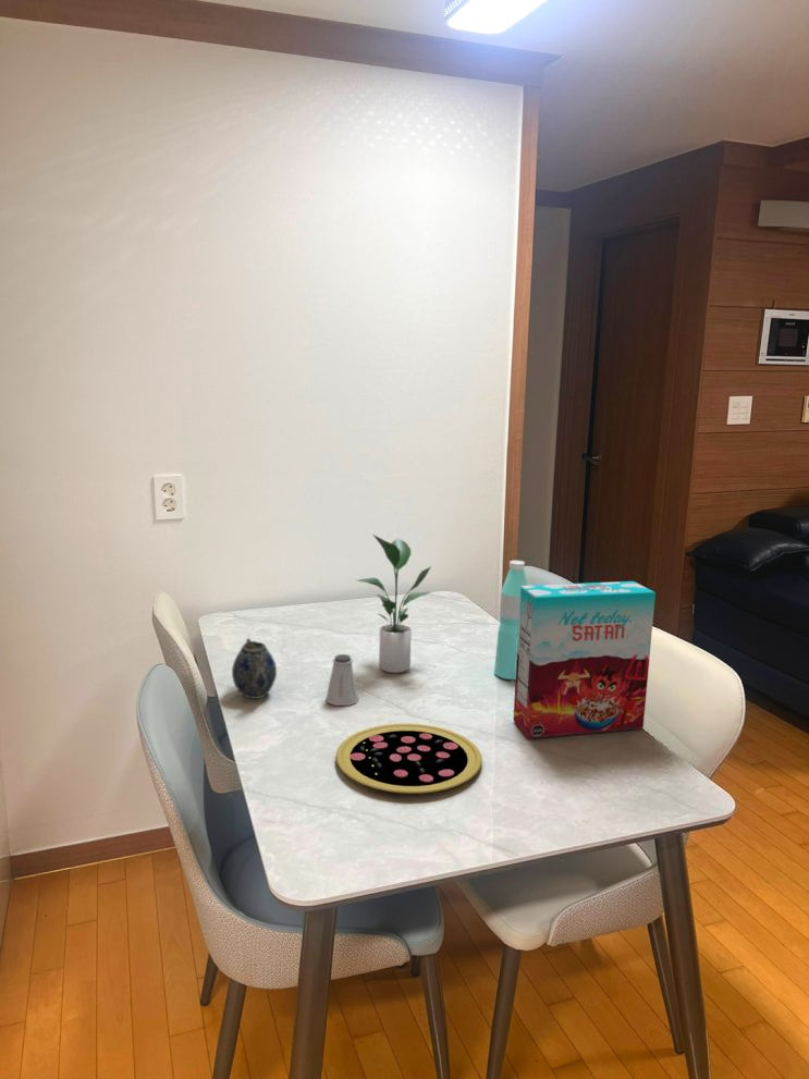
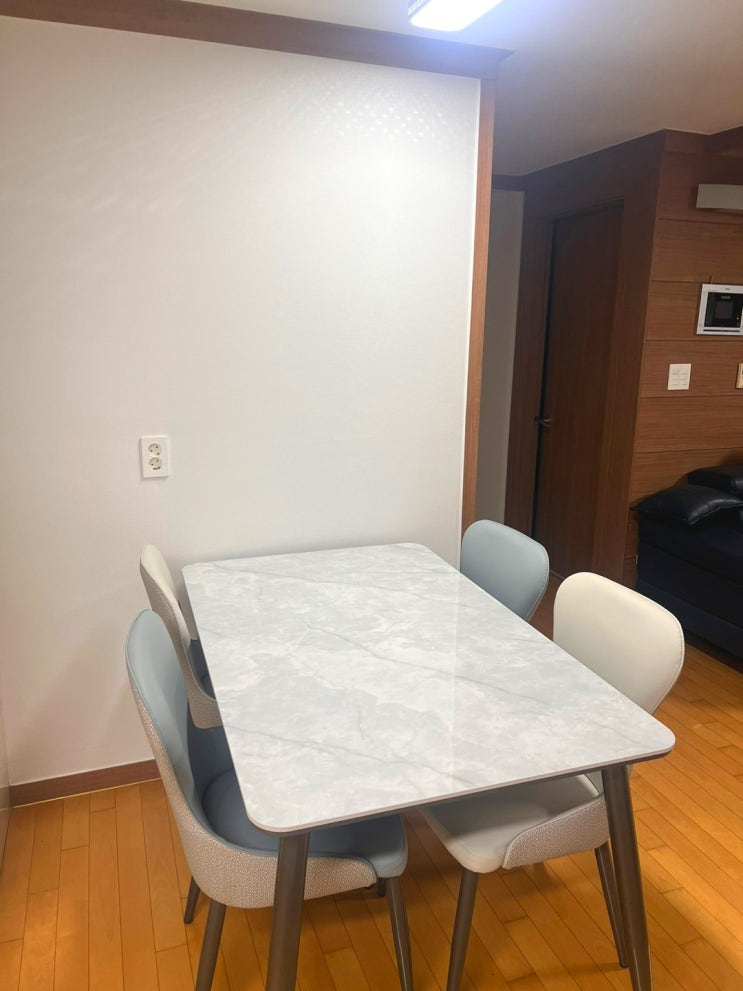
- saltshaker (342, 677)
- cereal box (583, 658)
- water bottle (514, 618)
- potted plant (402, 600)
- pizza (408, 757)
- teapot (255, 667)
